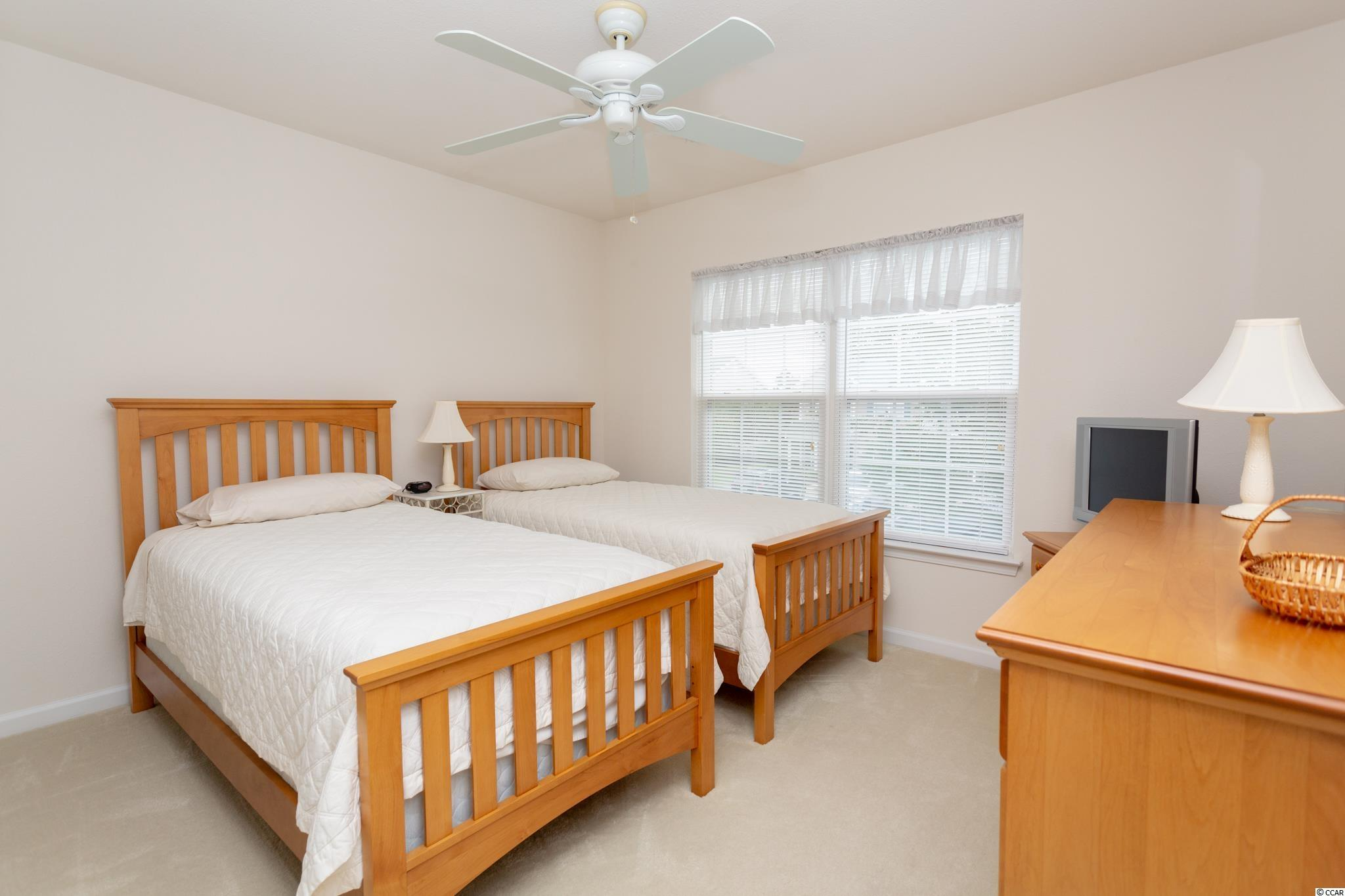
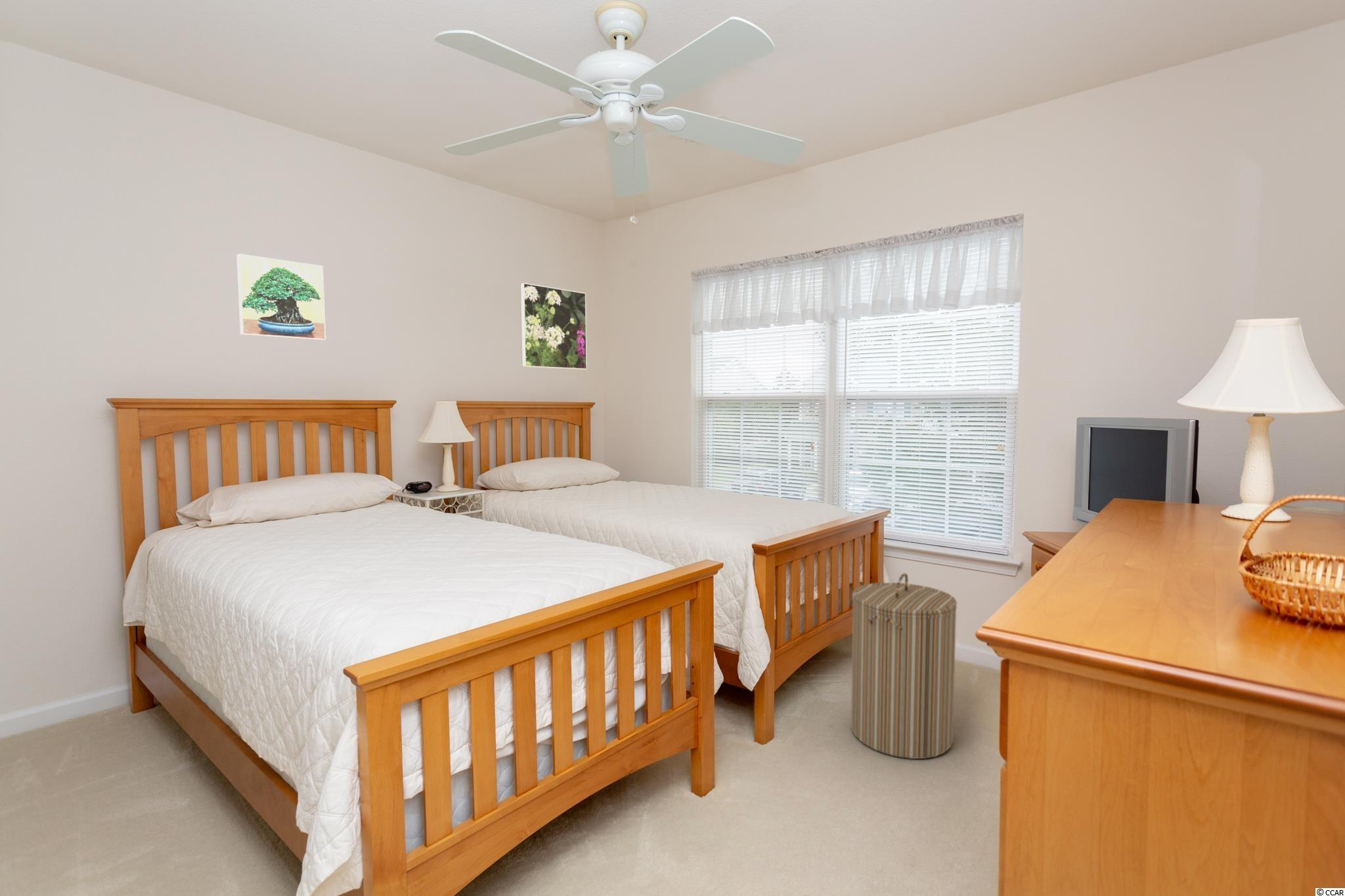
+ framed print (283, 299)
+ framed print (555, 328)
+ laundry hamper (902, 654)
